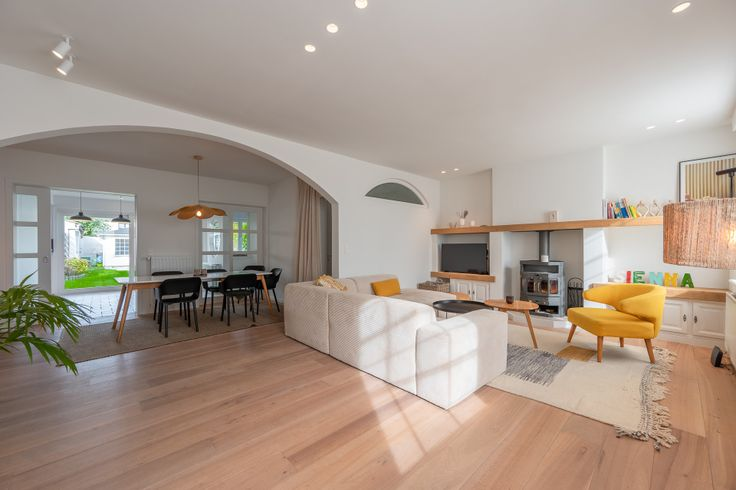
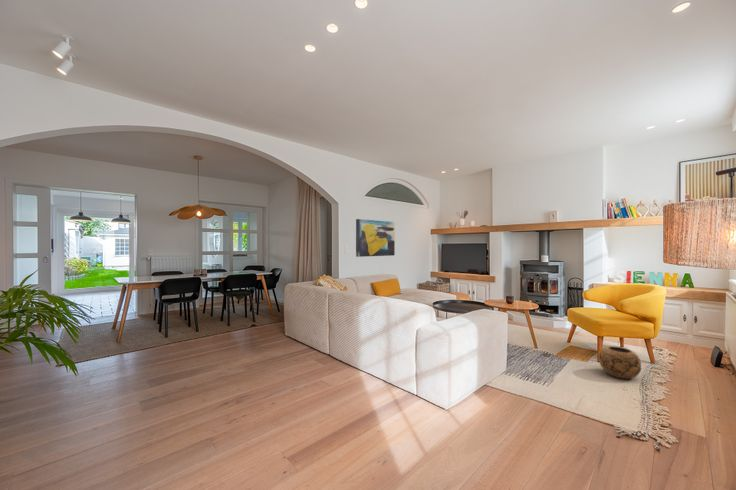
+ decorative bowl (619, 362)
+ wall art (376, 238)
